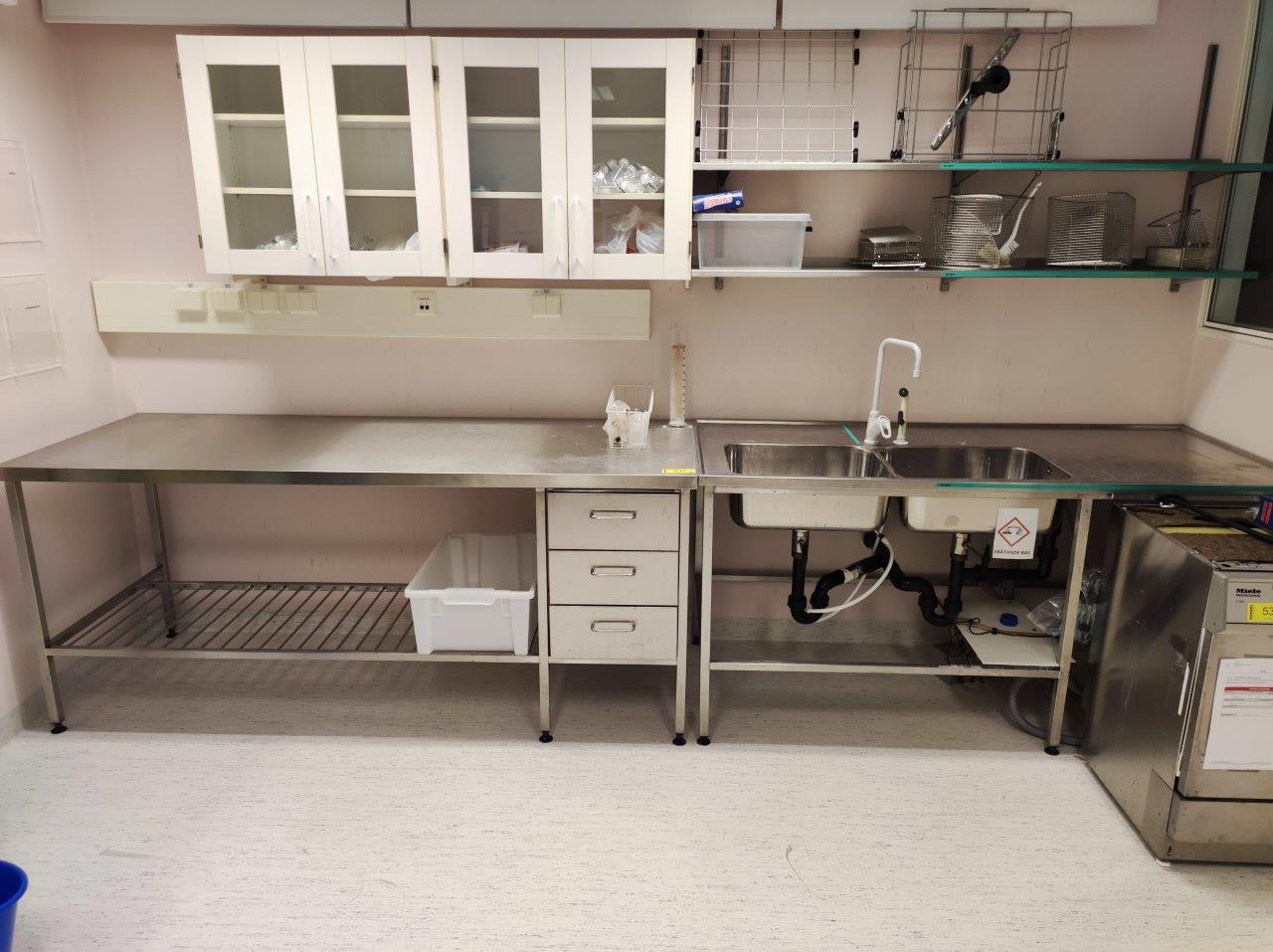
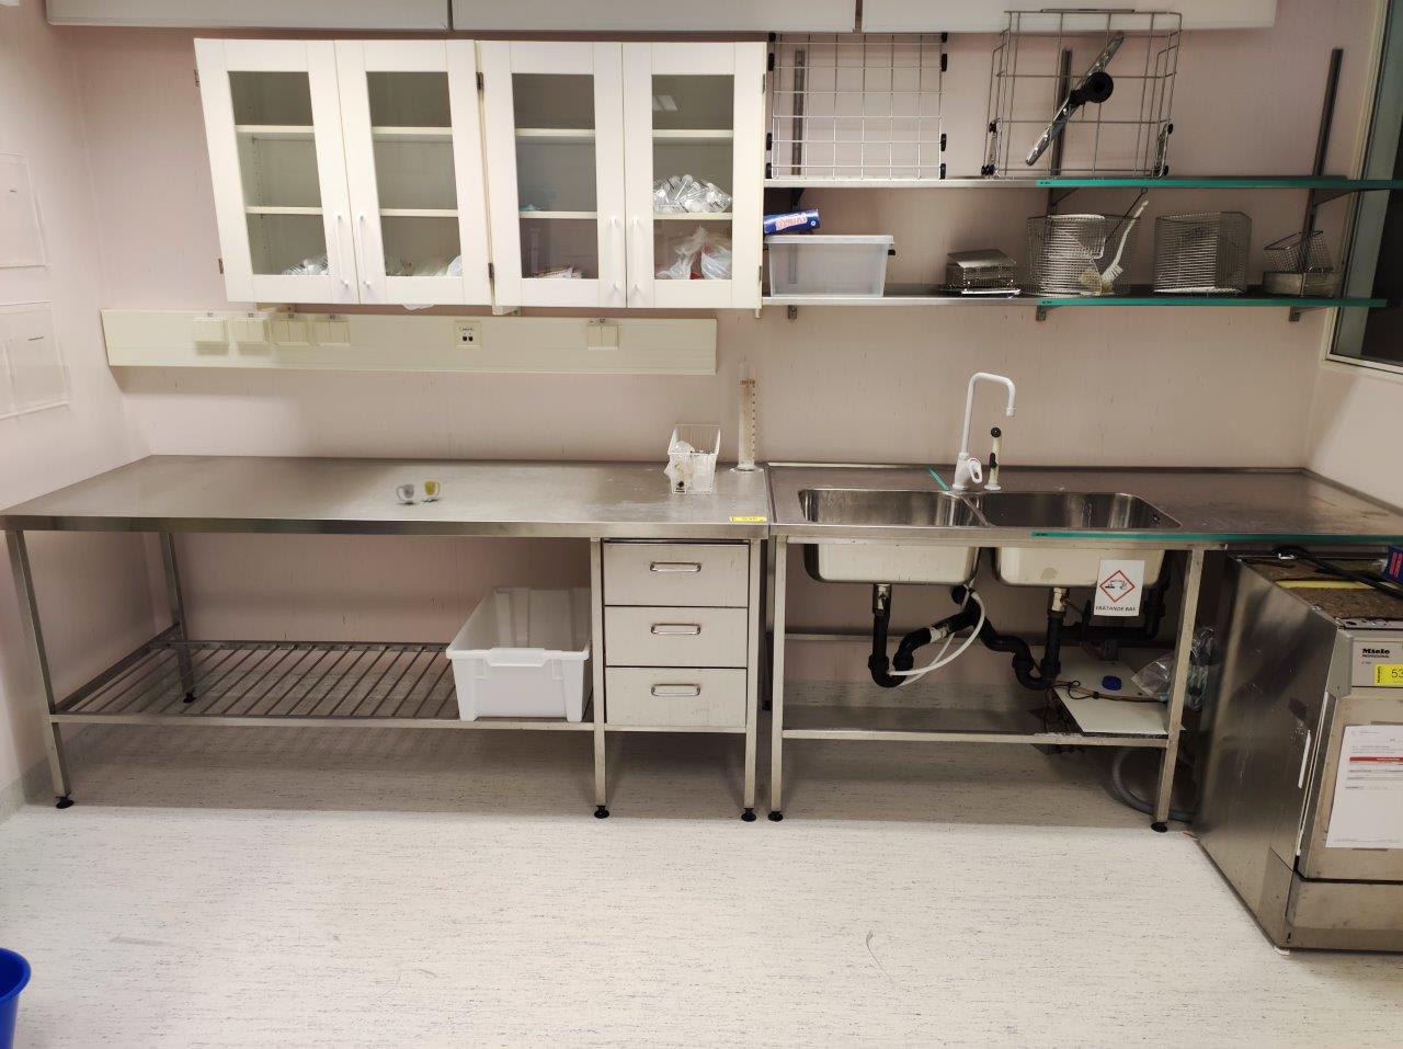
+ mug (425, 491)
